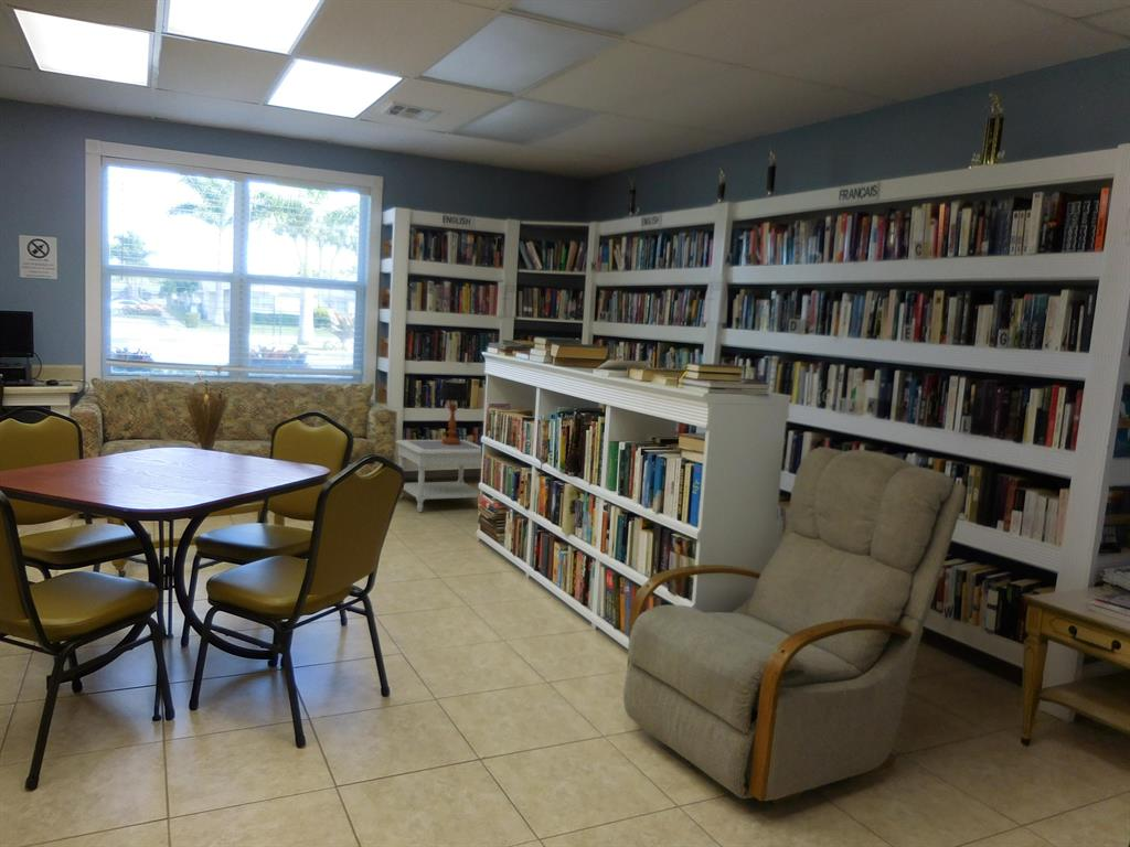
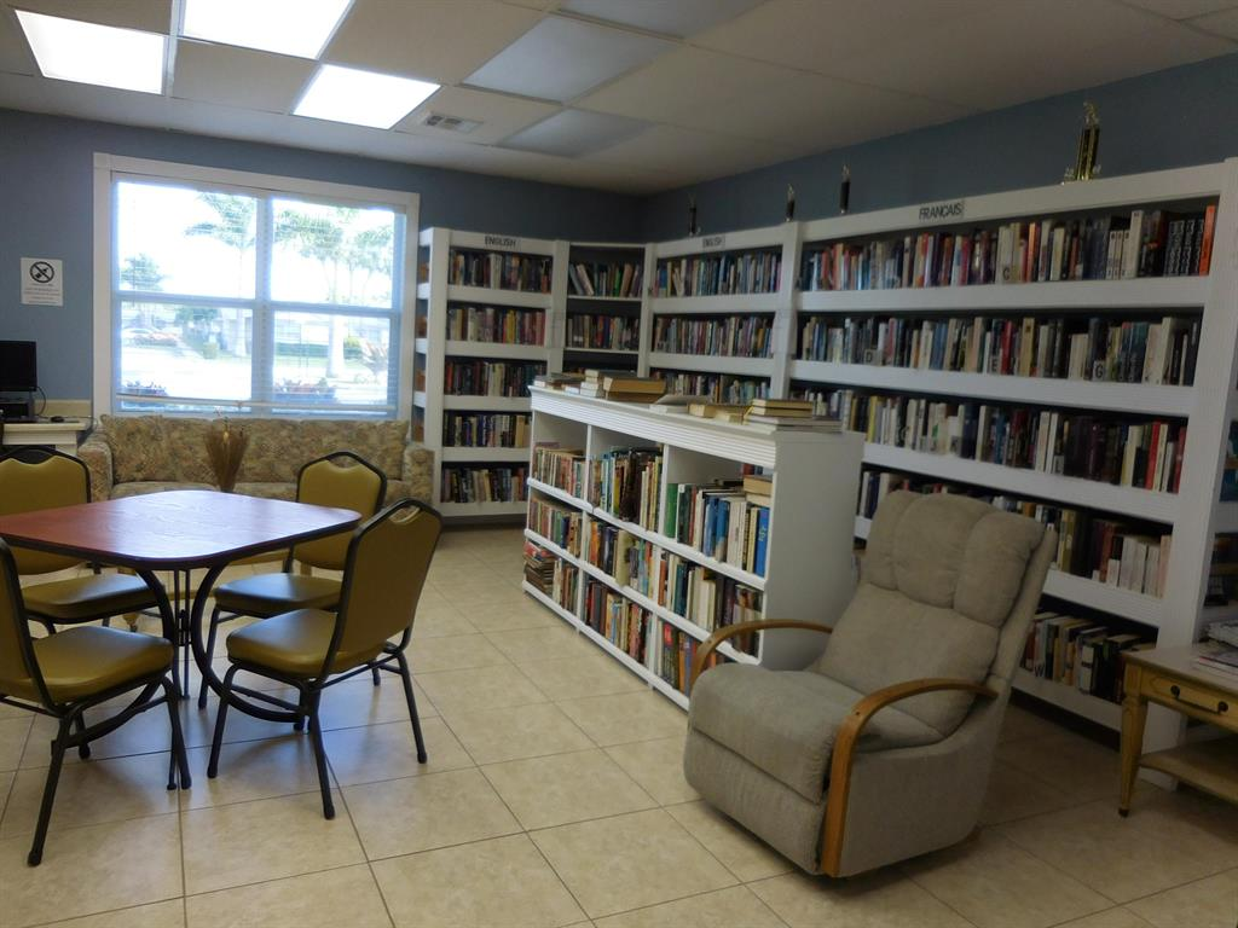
- side table (441, 482)
- table lamp (452, 411)
